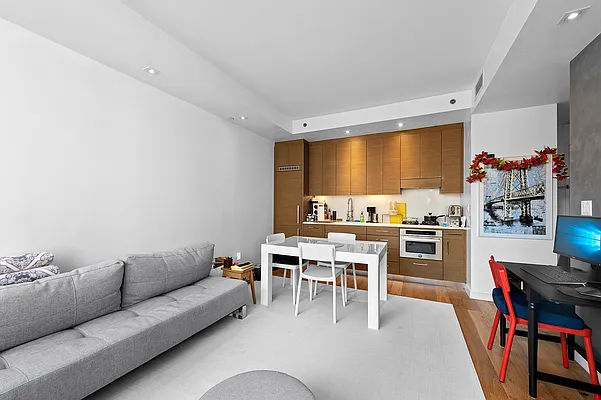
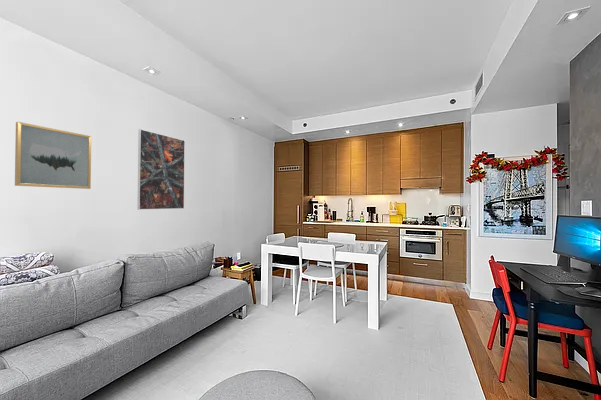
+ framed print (163, 172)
+ wall art (56, 158)
